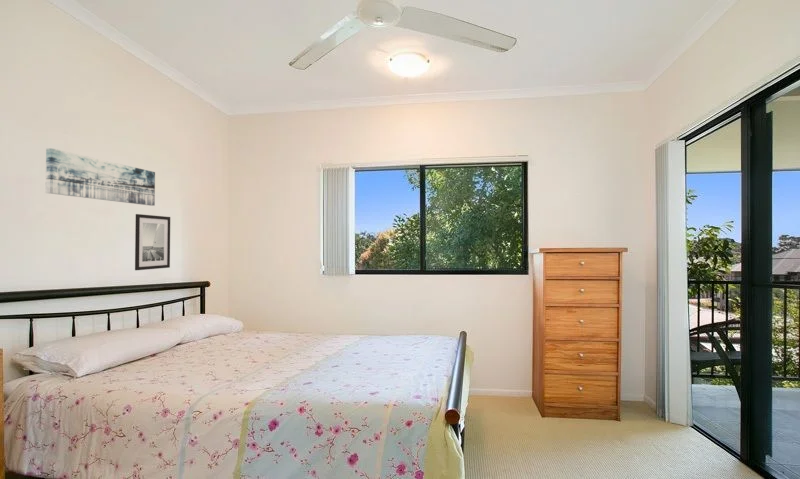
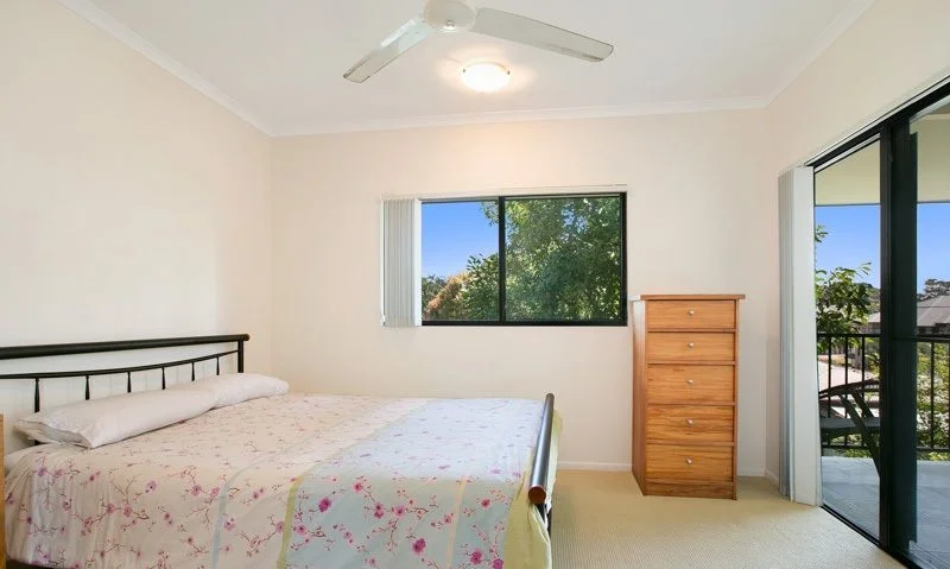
- wall art (153, 242)
- wall art (108, 181)
